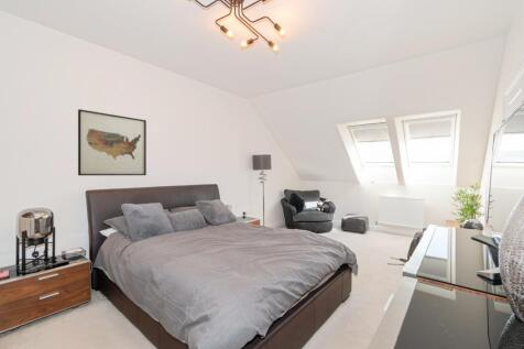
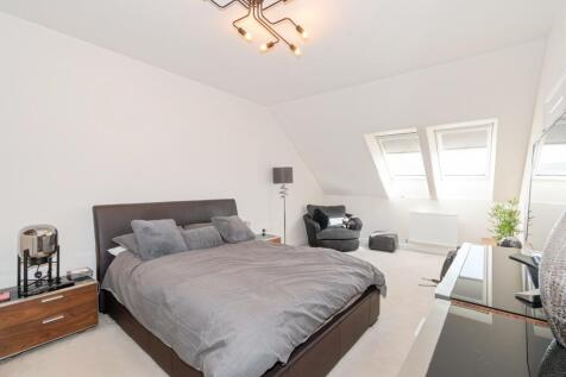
- wall art (114, 145)
